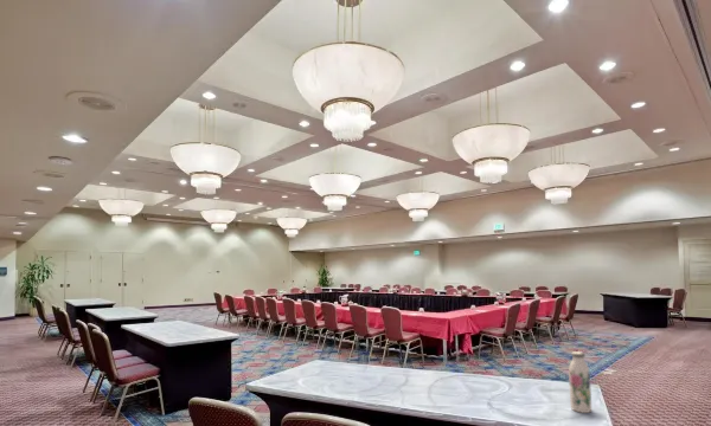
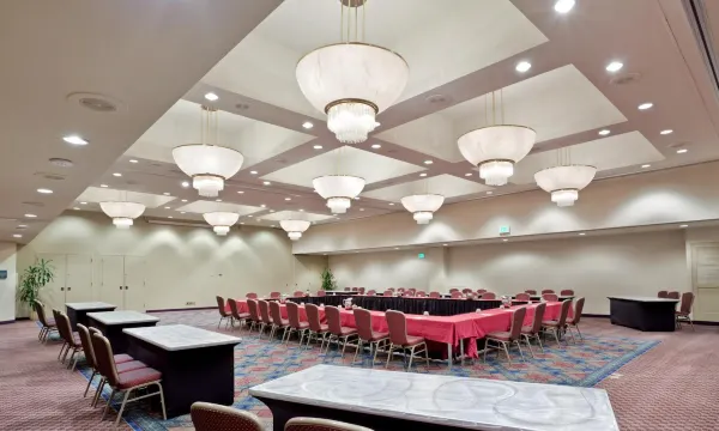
- water bottle (579, 380)
